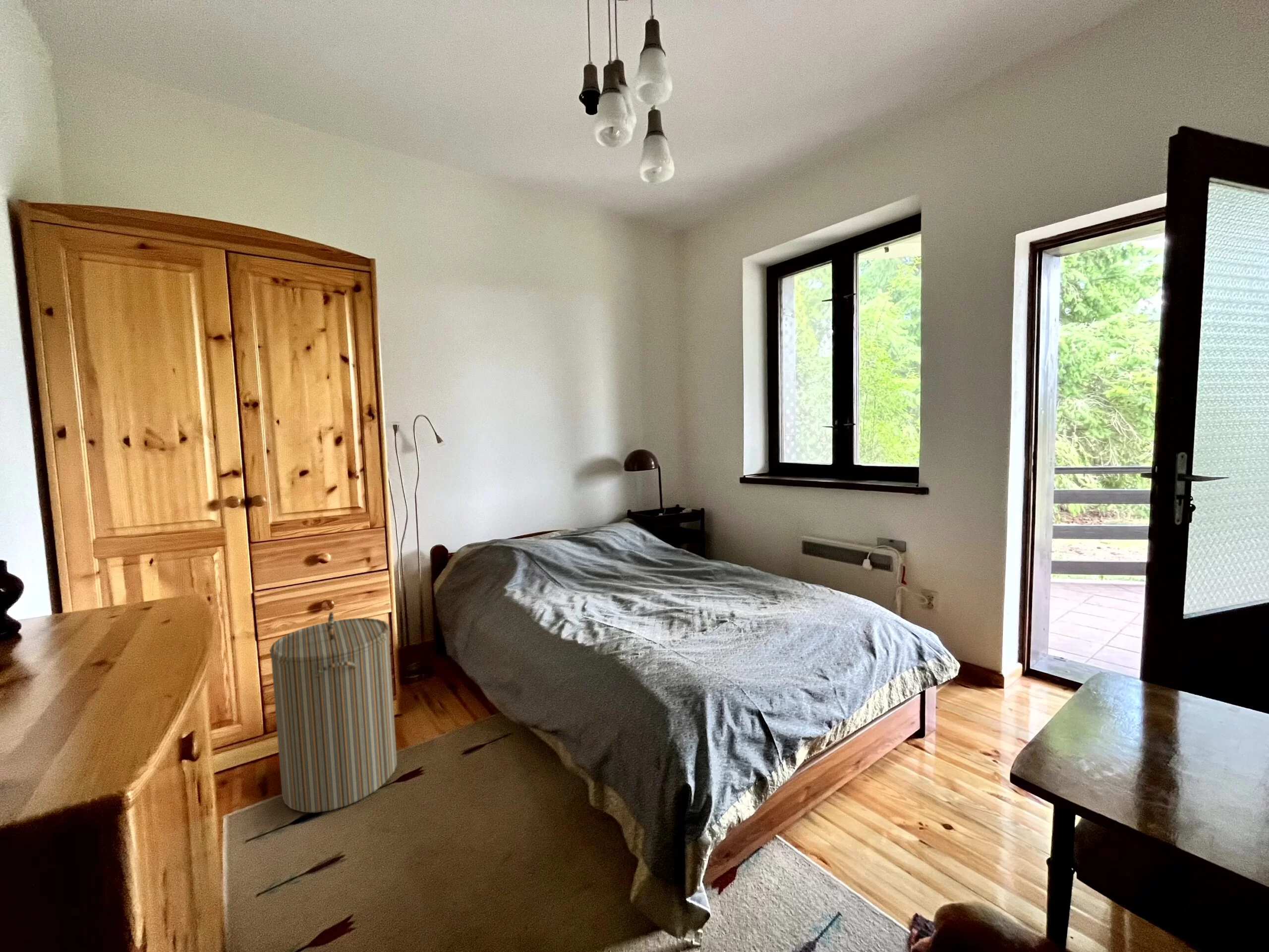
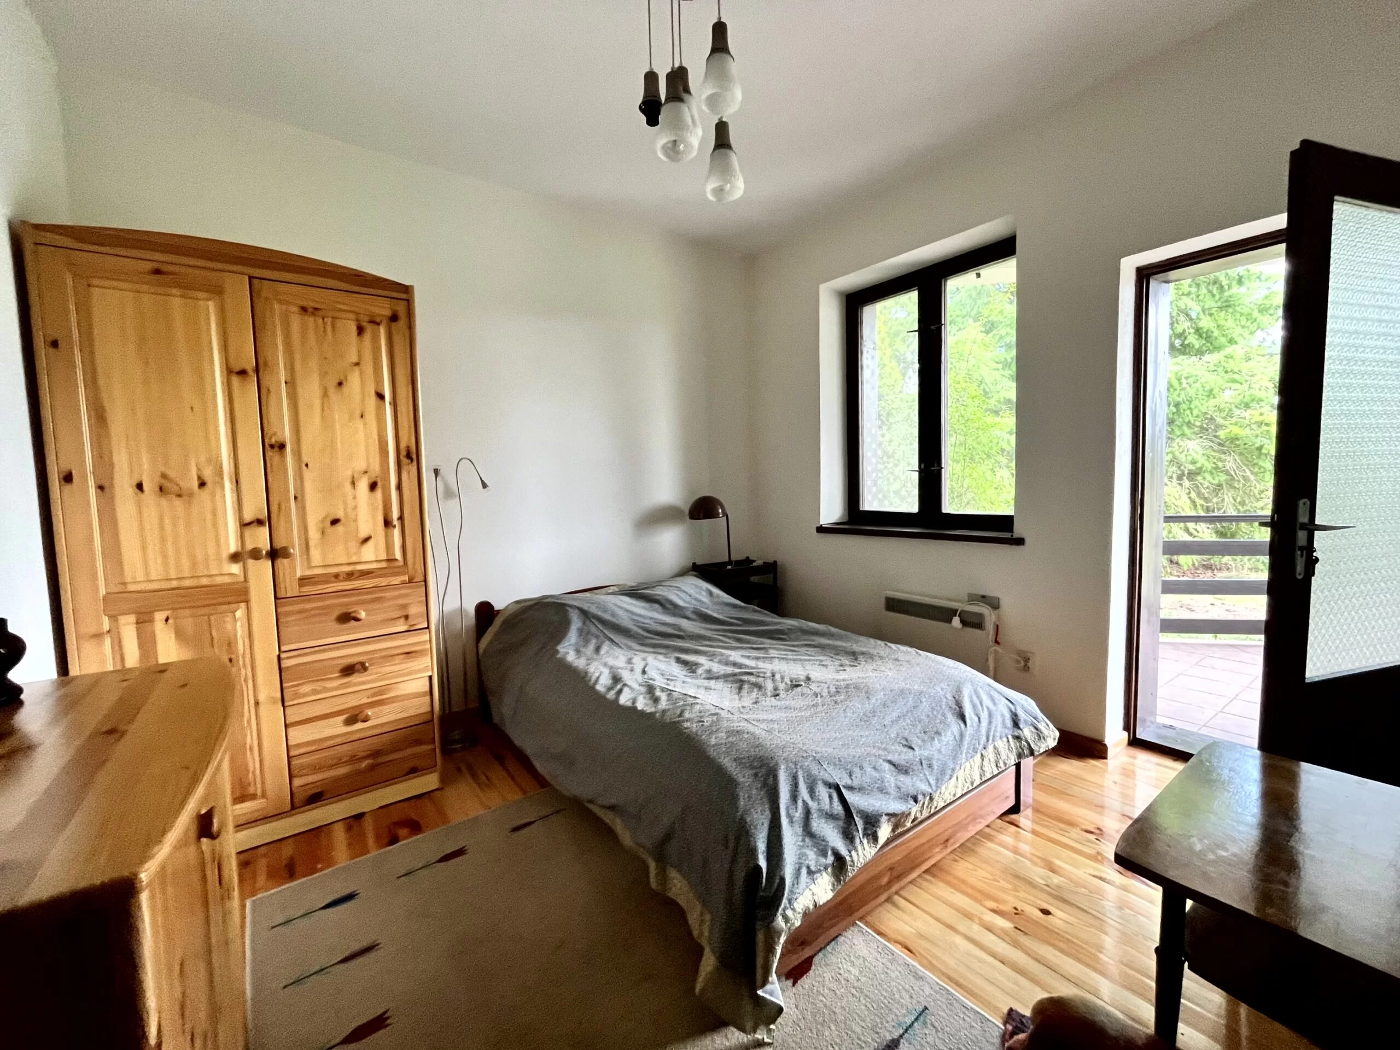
- laundry hamper (337, 696)
